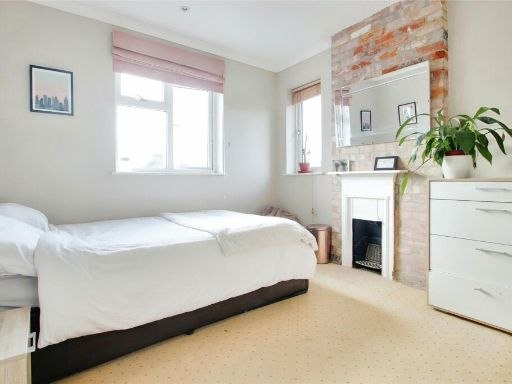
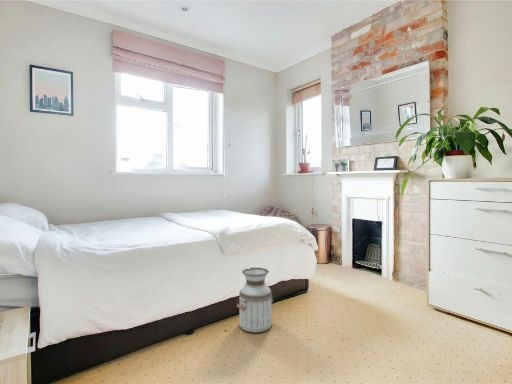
+ planter (255, 297)
